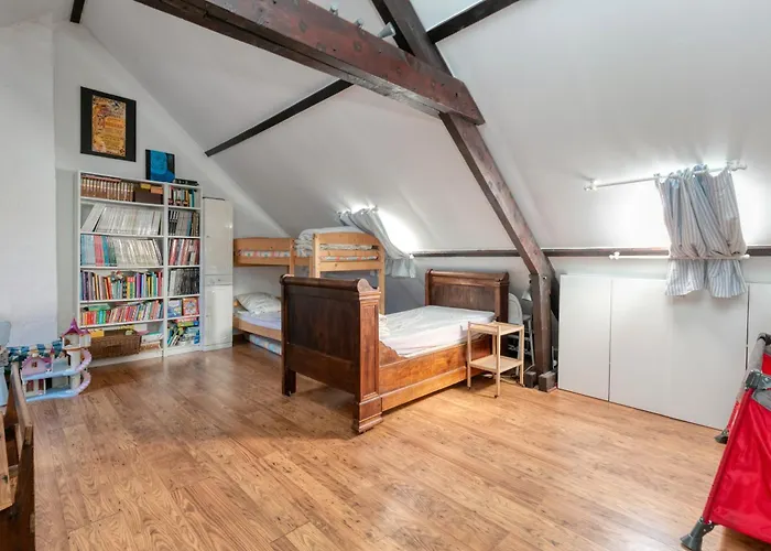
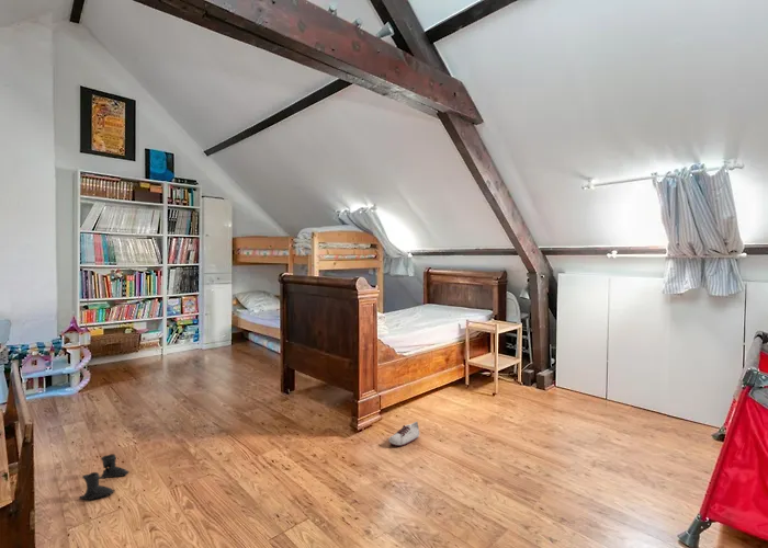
+ boots (105, 475)
+ shoe (406, 433)
